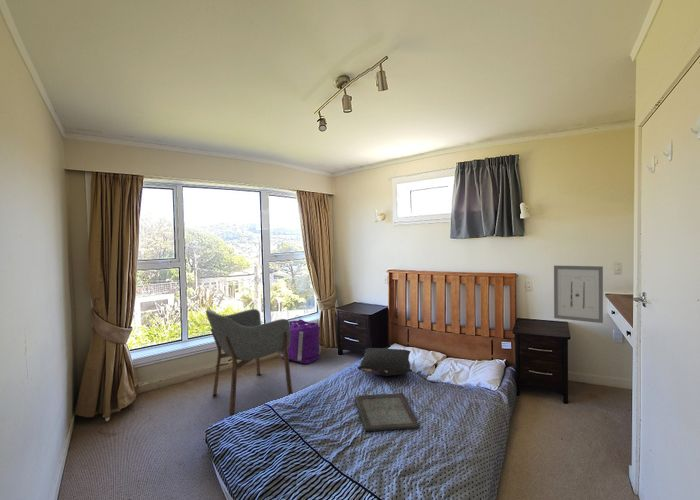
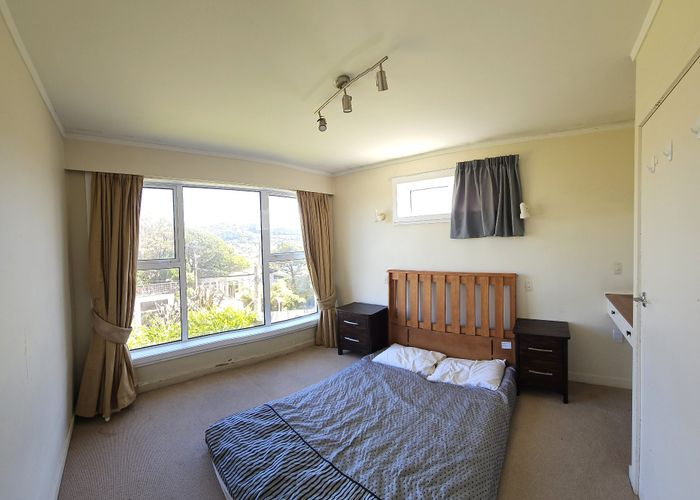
- pillow (386, 359)
- wall art (577, 293)
- backpack (300, 339)
- serving tray (384, 410)
- armchair (246, 350)
